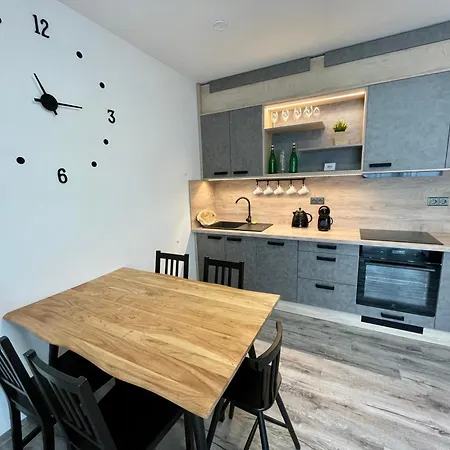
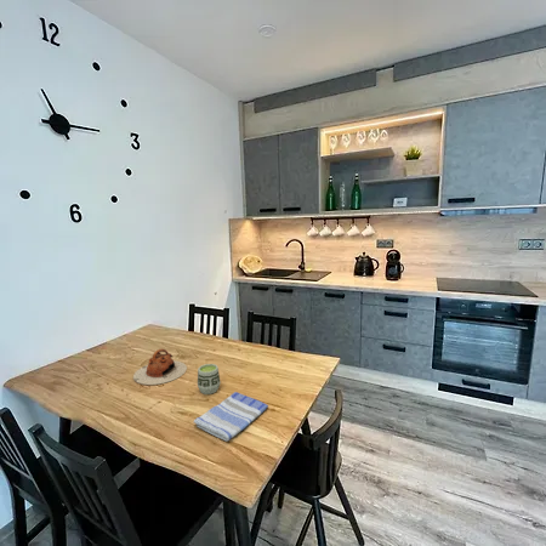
+ cup (207, 379)
+ teapot (159, 360)
+ dish towel (232, 413)
